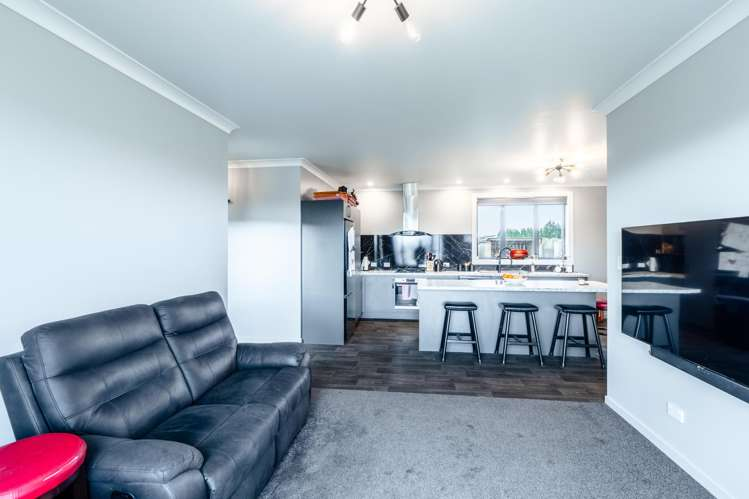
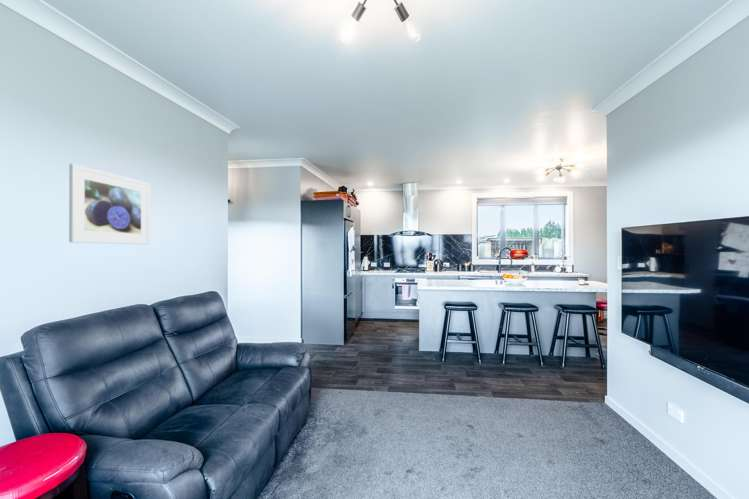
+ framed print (114, 209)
